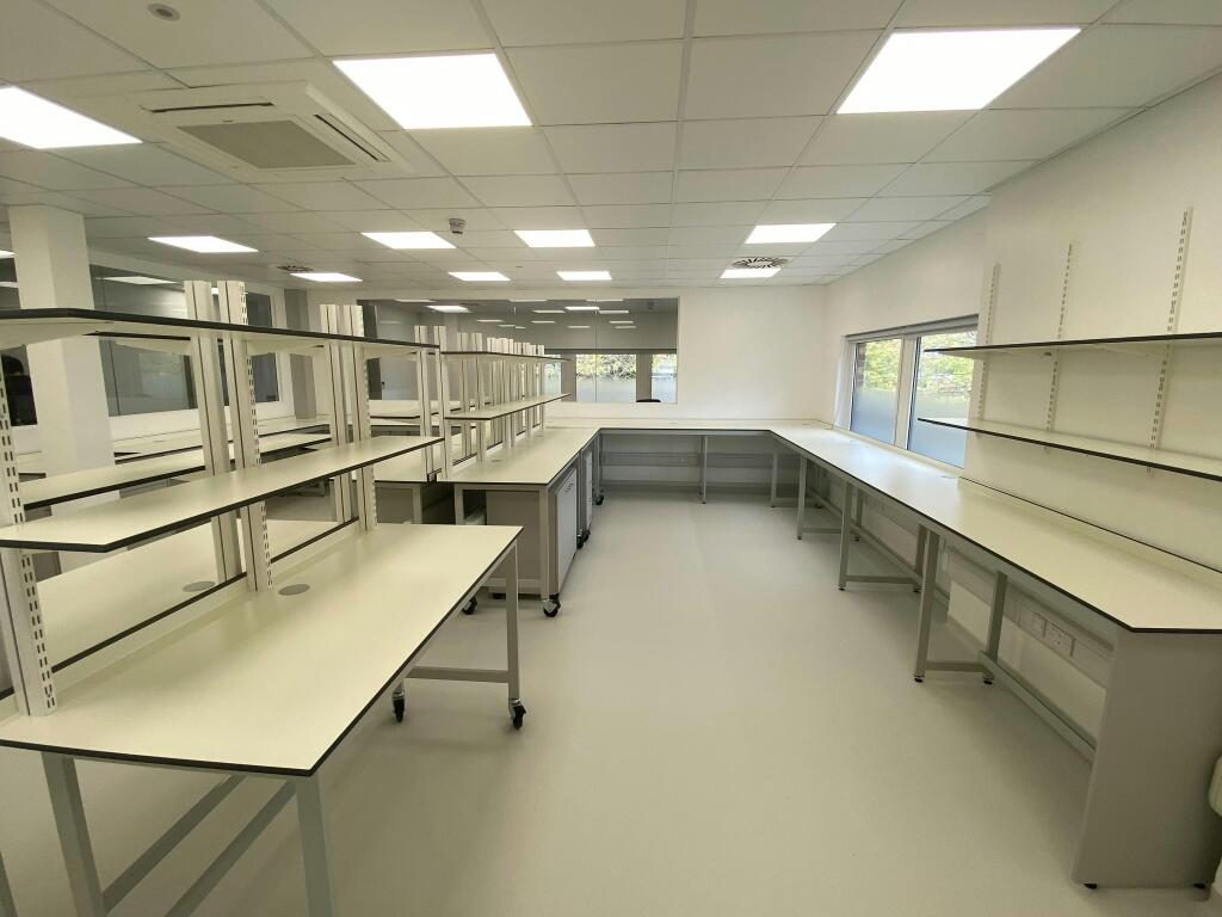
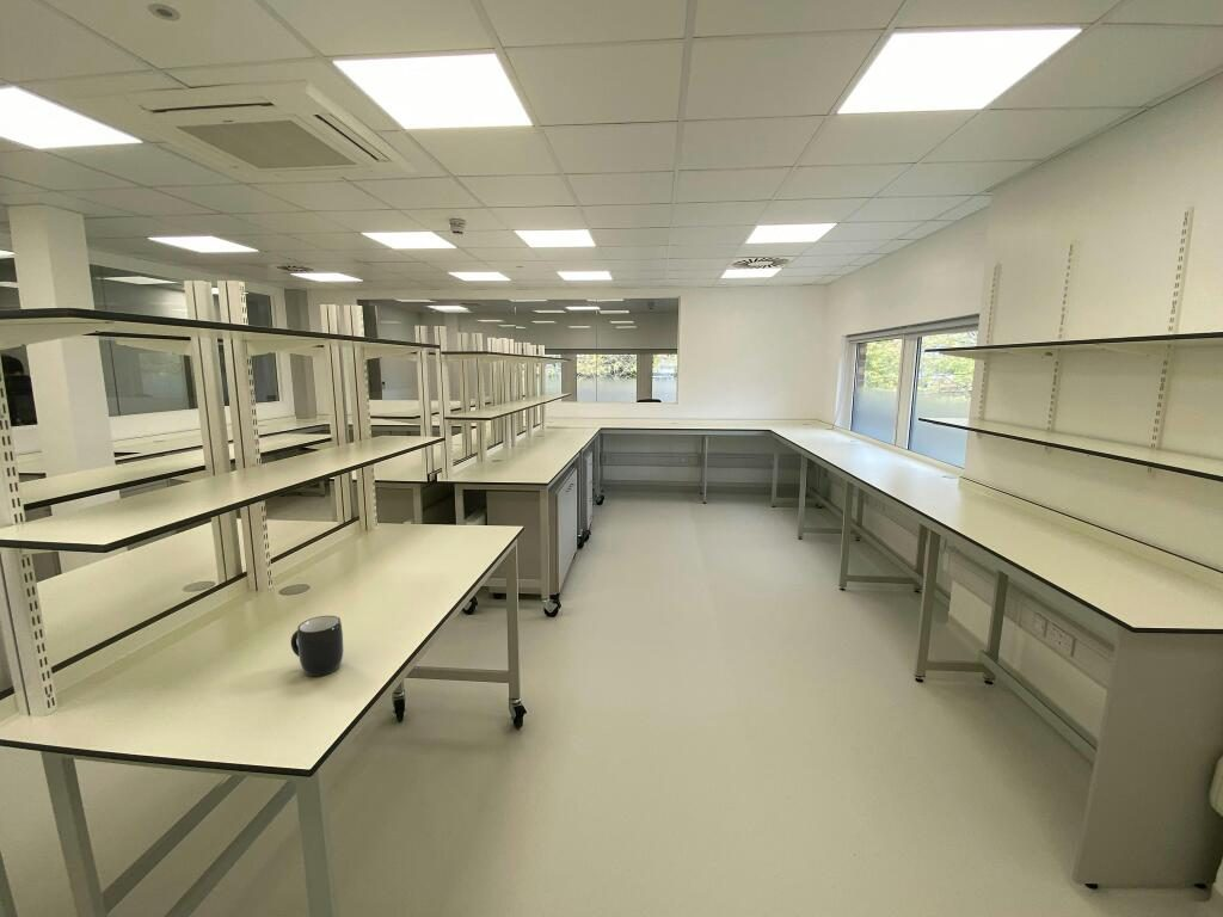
+ mug (314, 645)
